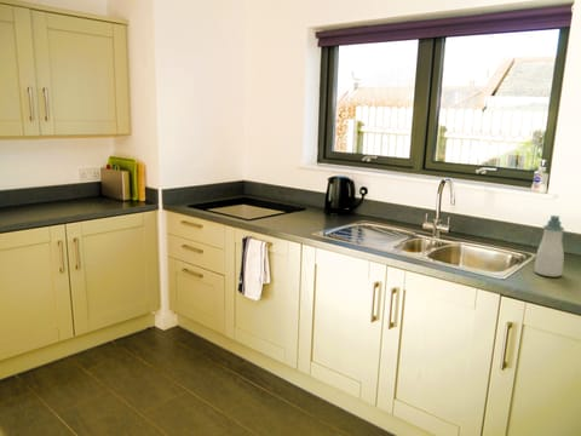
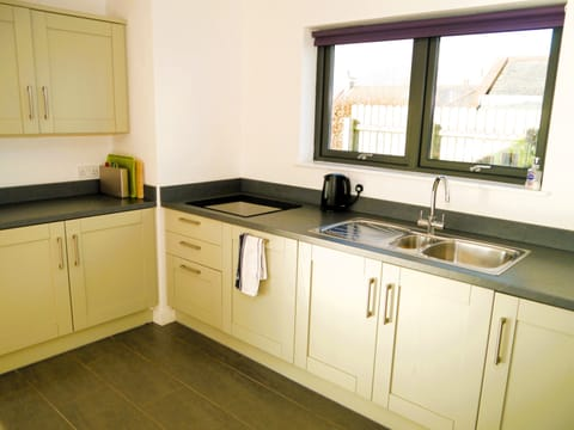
- soap bottle (551, 245)
